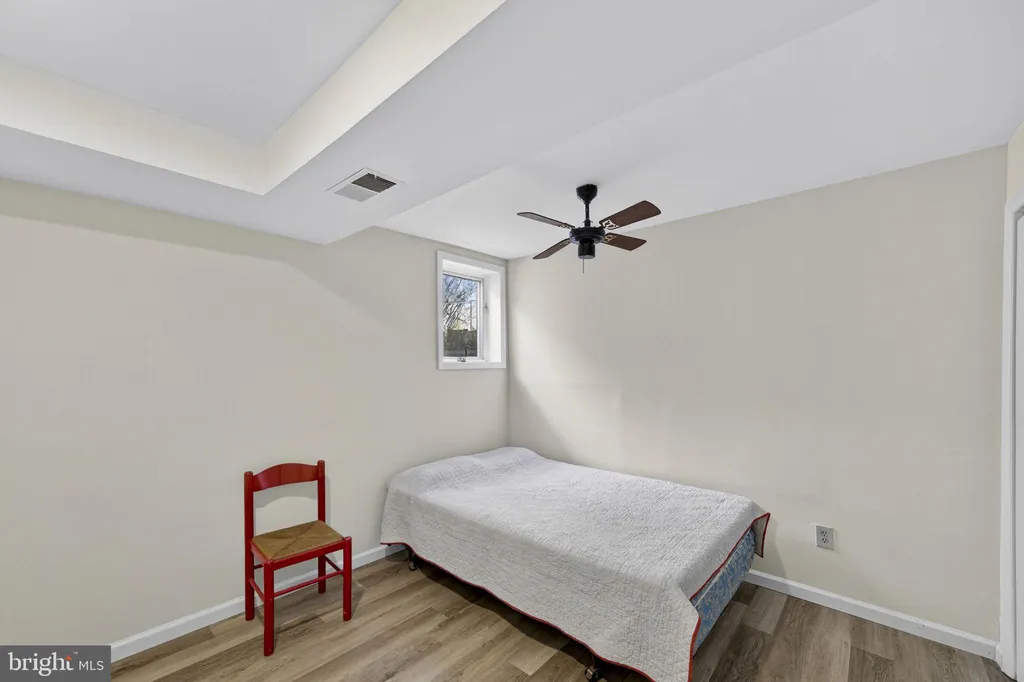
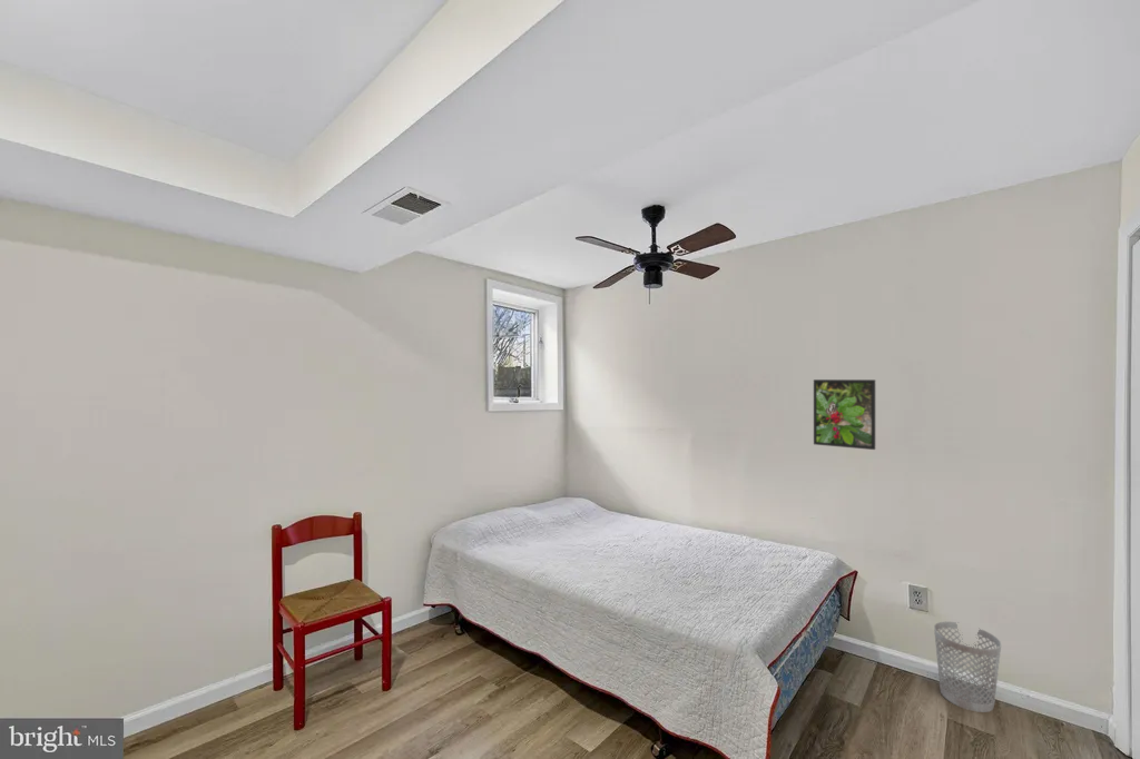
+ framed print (843, 413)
+ wastebasket (966, 667)
